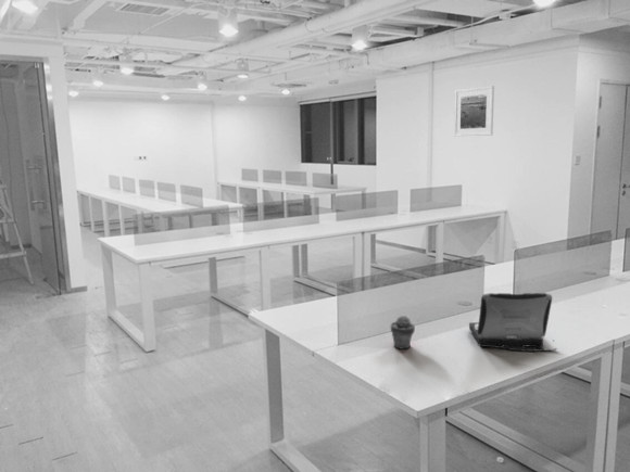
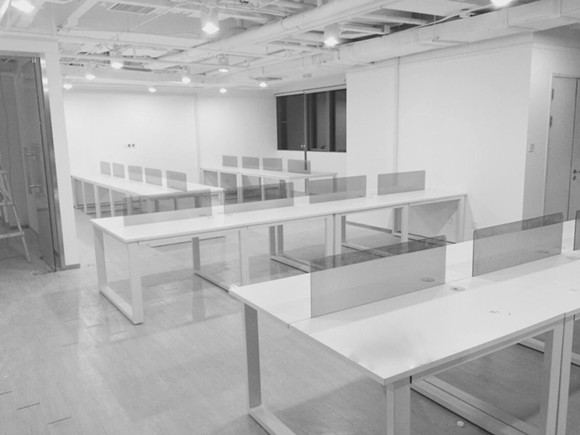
- laptop (508, 314)
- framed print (472, 112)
- potted succulent (402, 331)
